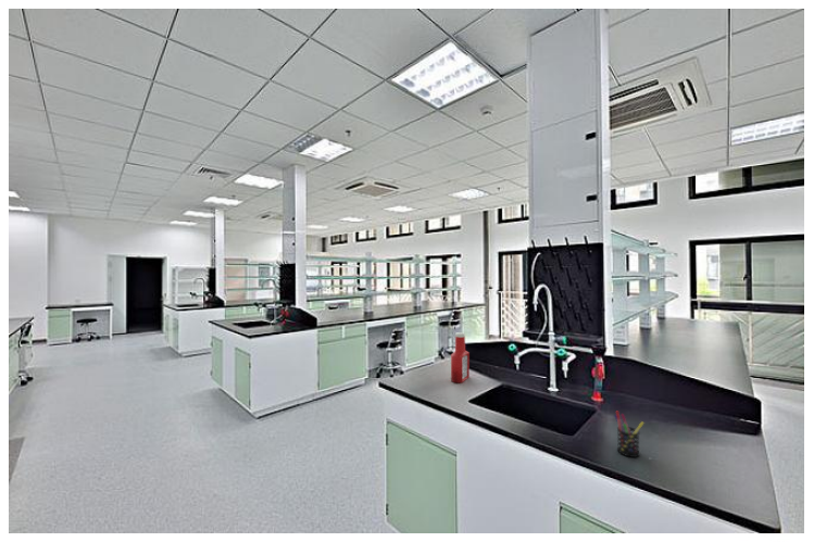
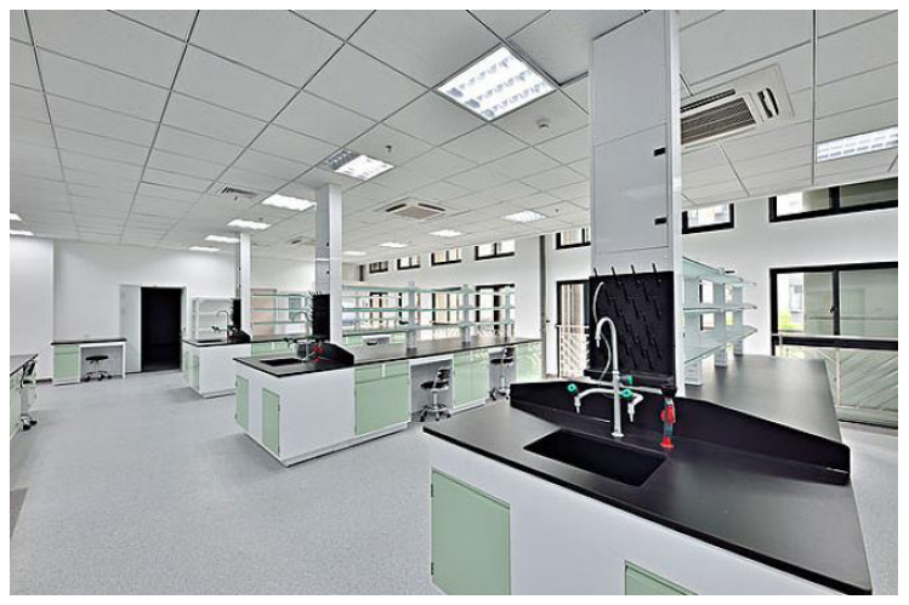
- pen holder (626, 433)
- soap bottle (460, 355)
